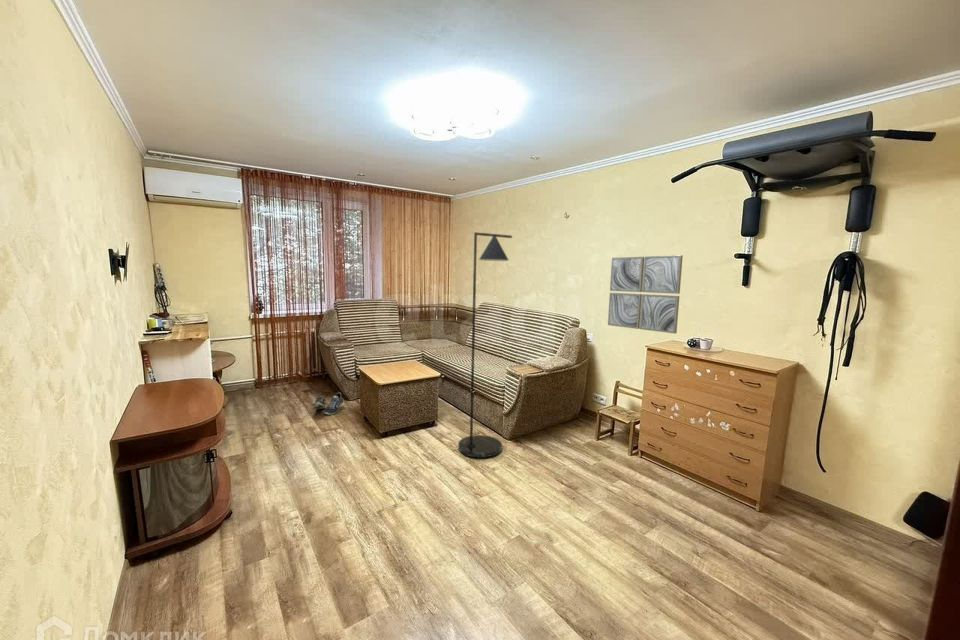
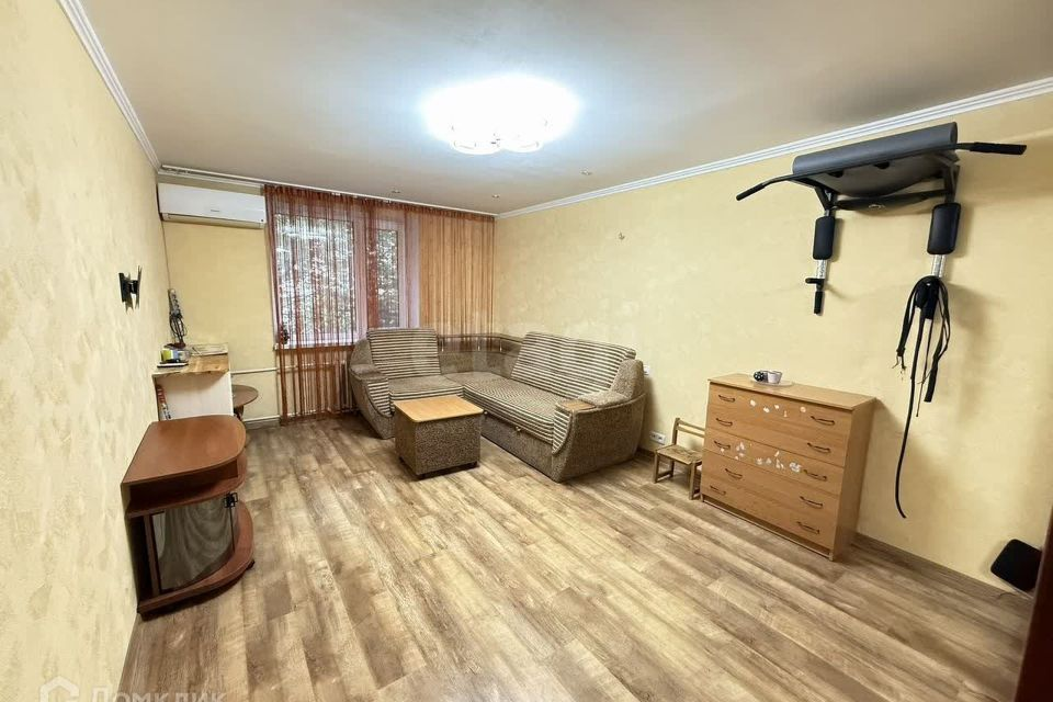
- floor lamp (474, 343)
- wall art (642, 294)
- shoe (329, 403)
